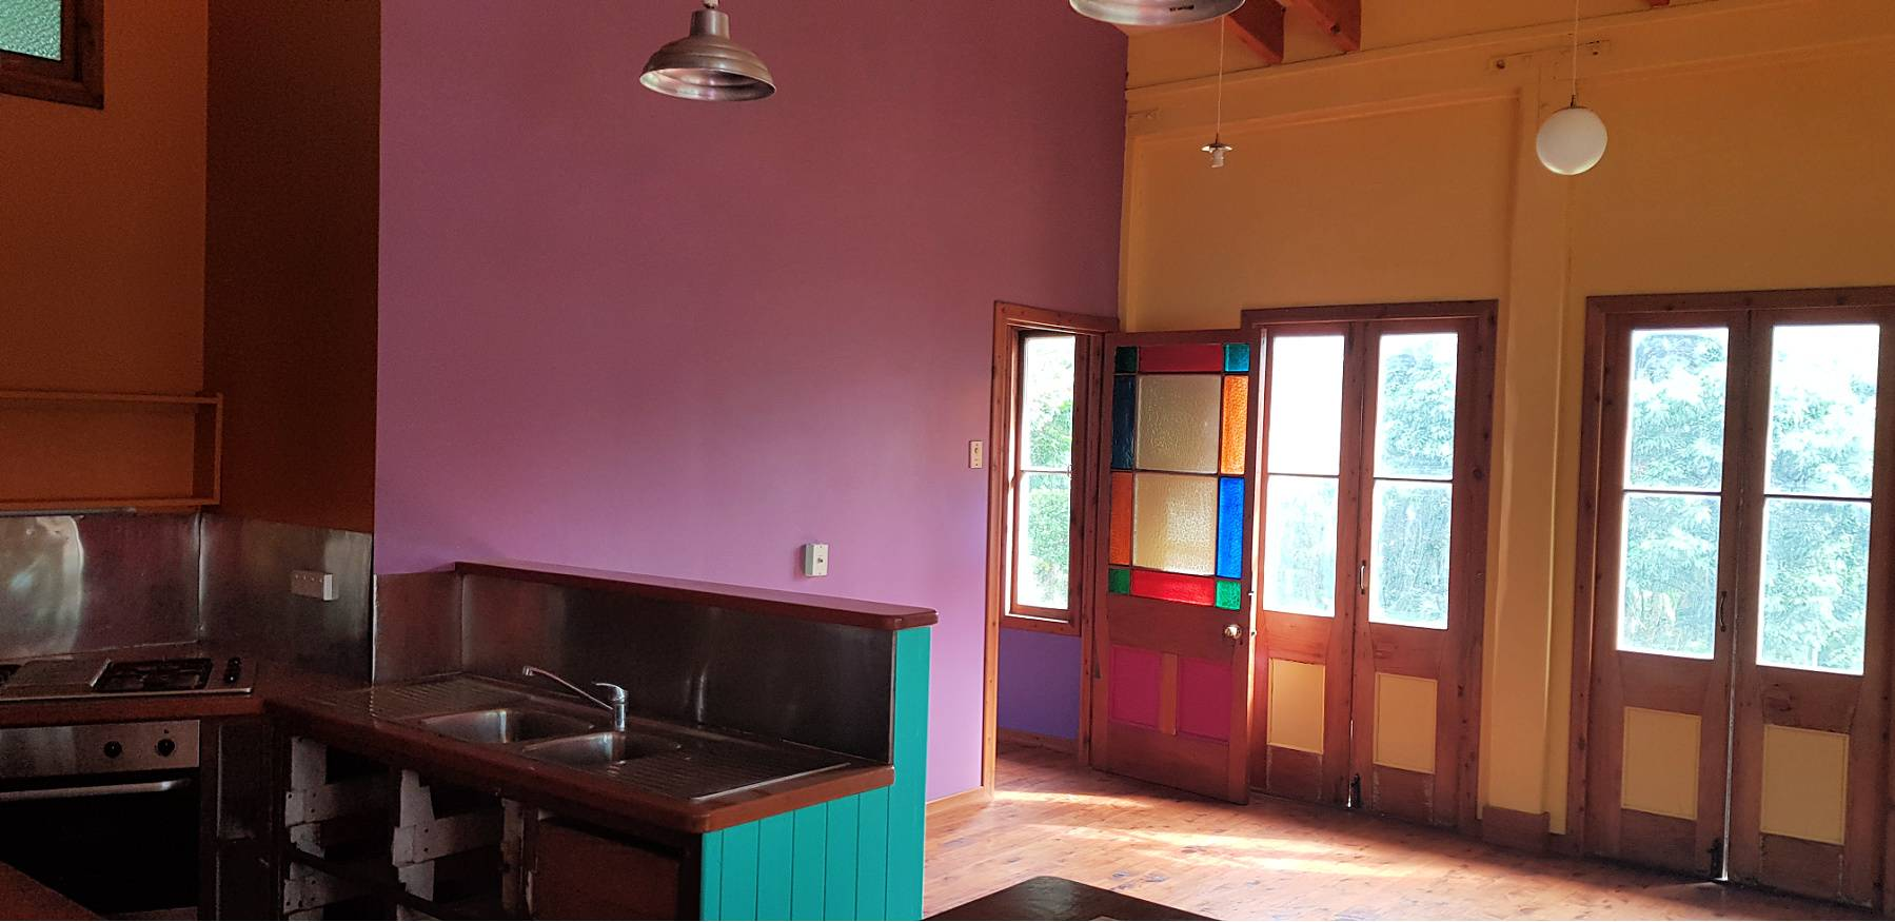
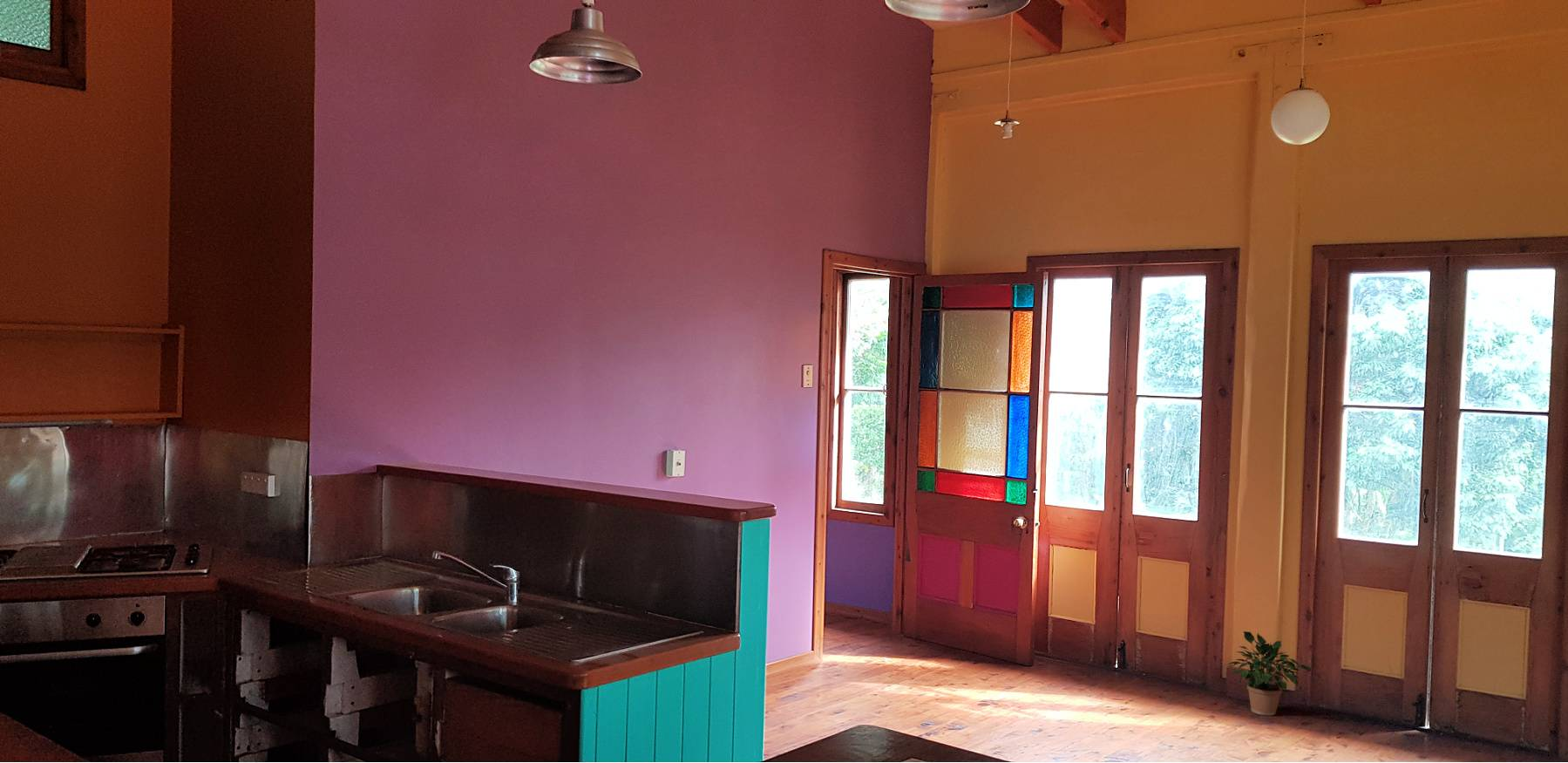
+ potted plant (1271, 673)
